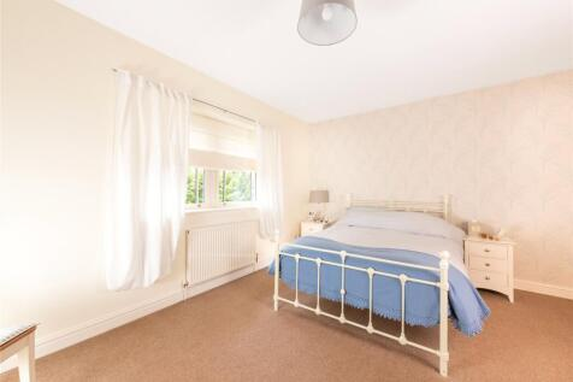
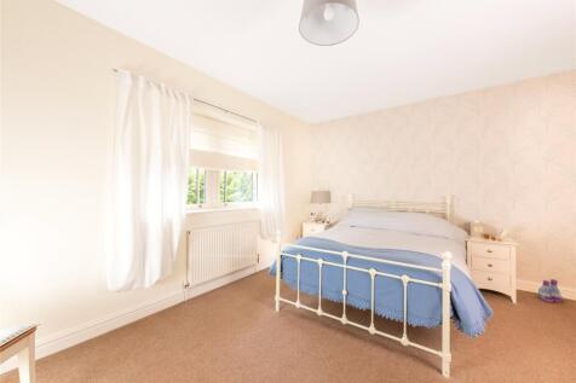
+ boots (549, 289)
